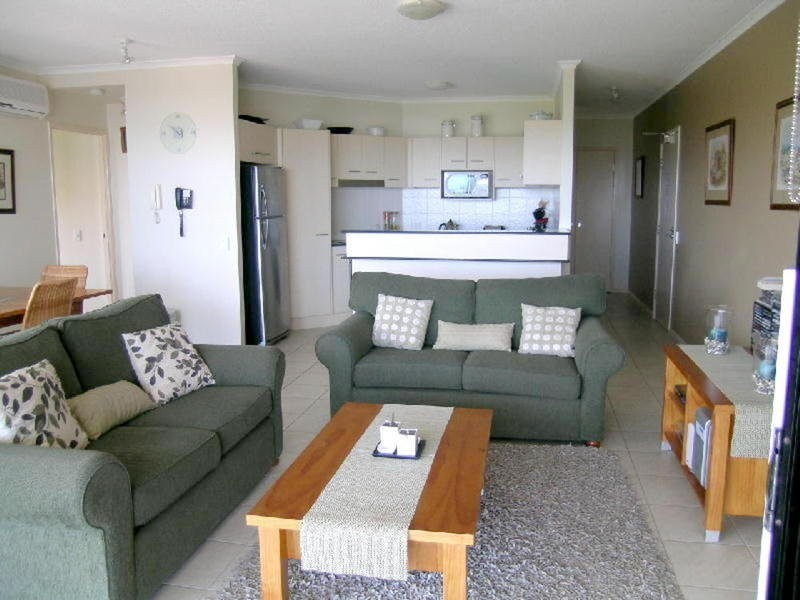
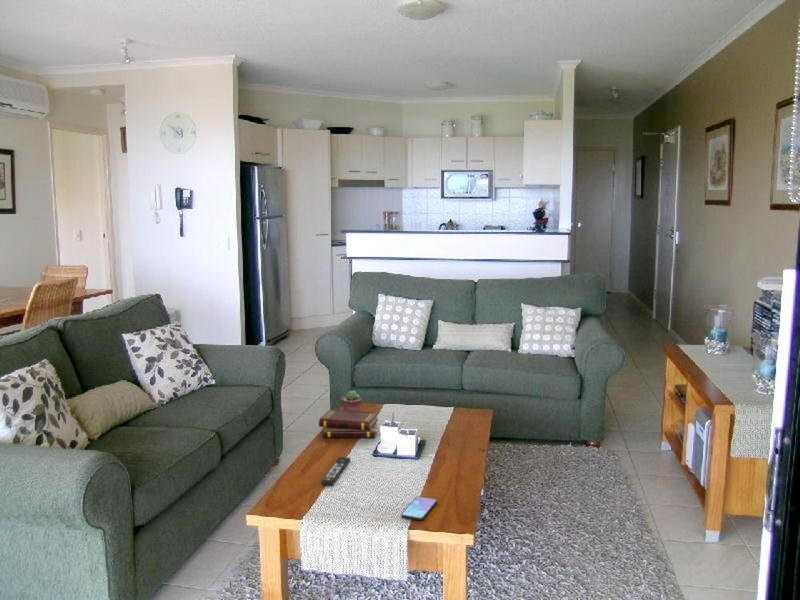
+ potted succulent (351, 403)
+ remote control (336, 470)
+ book set (351, 424)
+ smartphone (419, 508)
